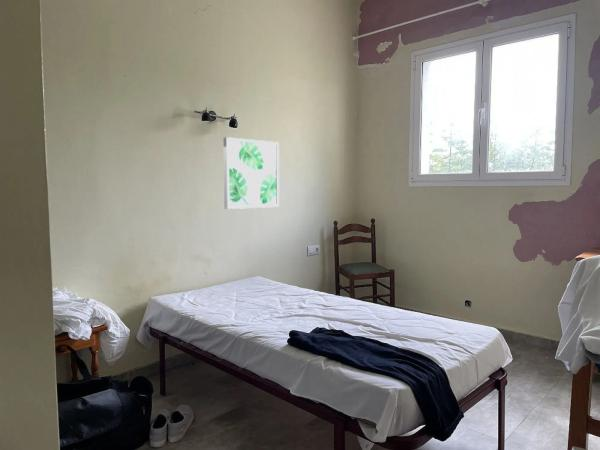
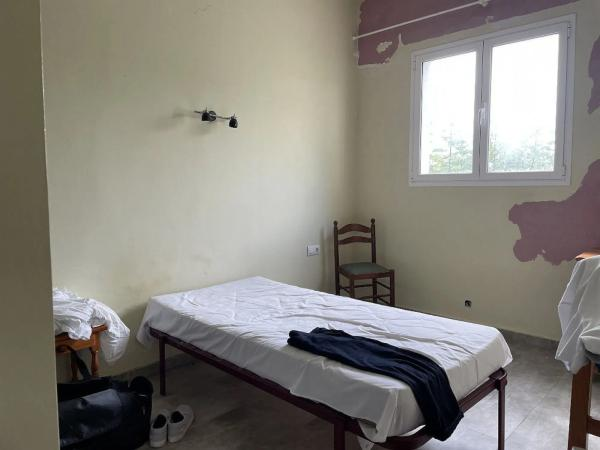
- wall art (252, 174)
